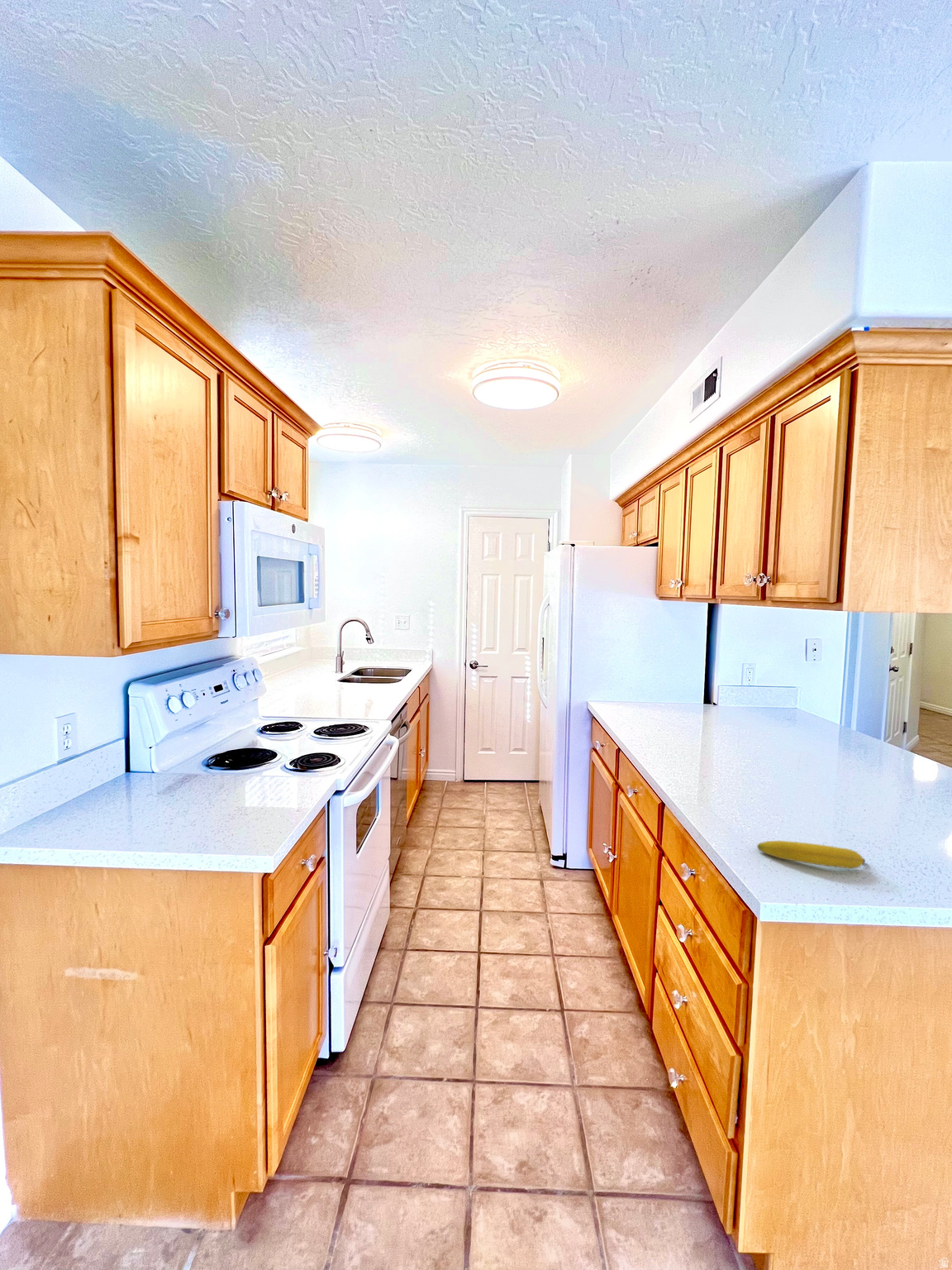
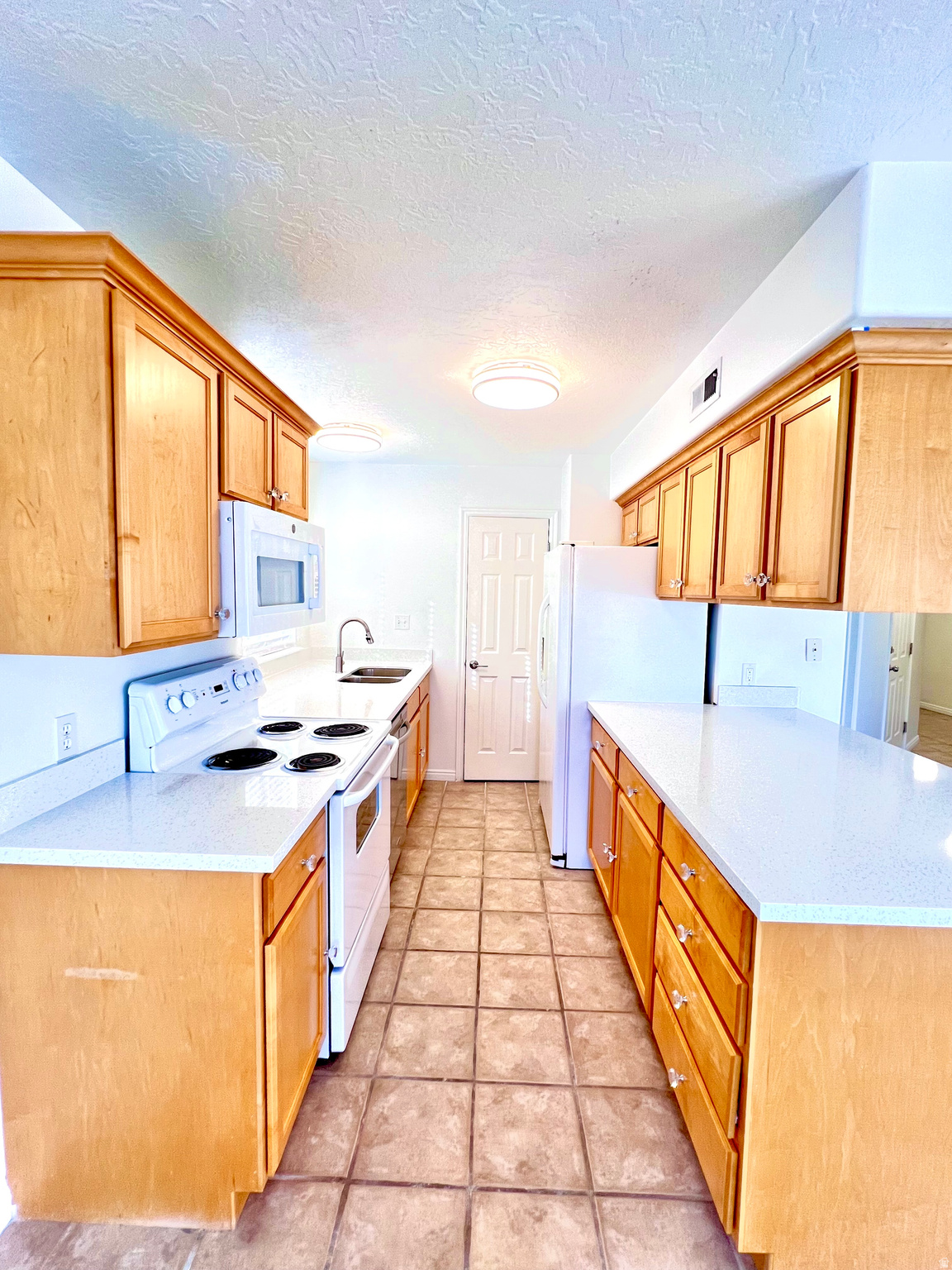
- fruit (814, 852)
